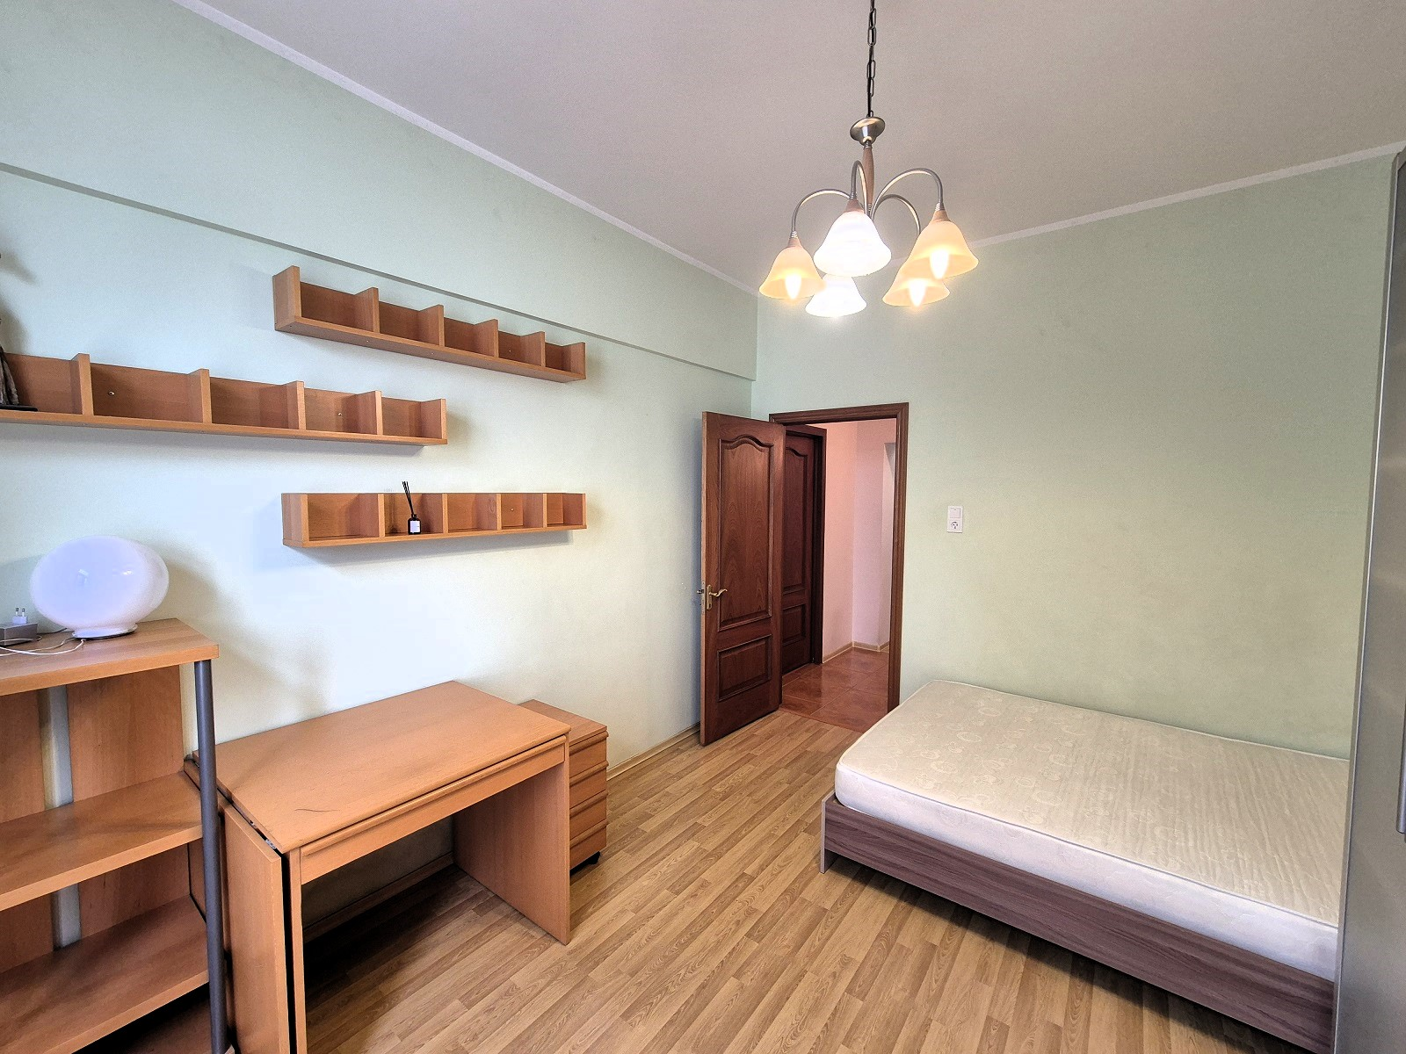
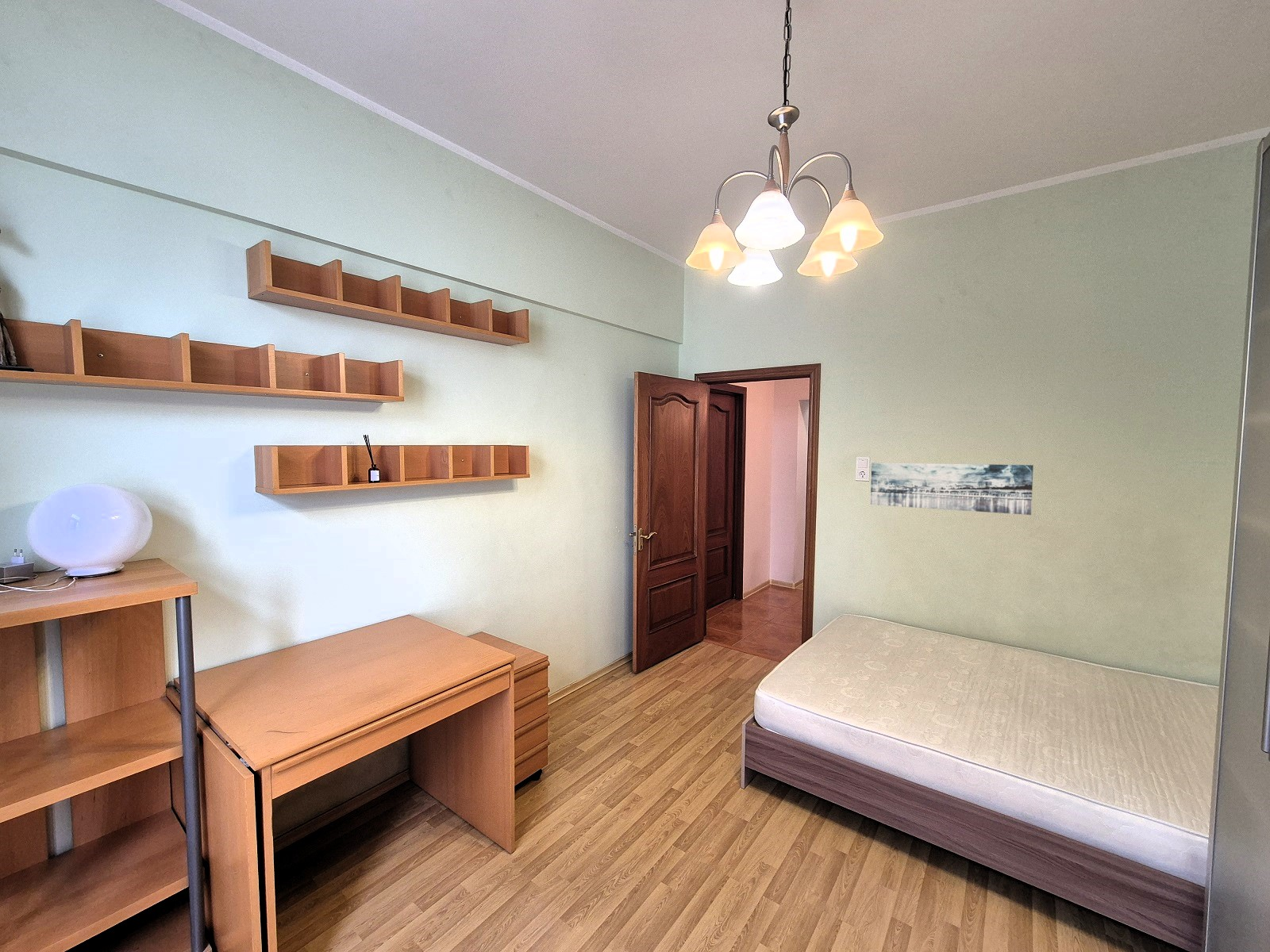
+ wall art (945, 486)
